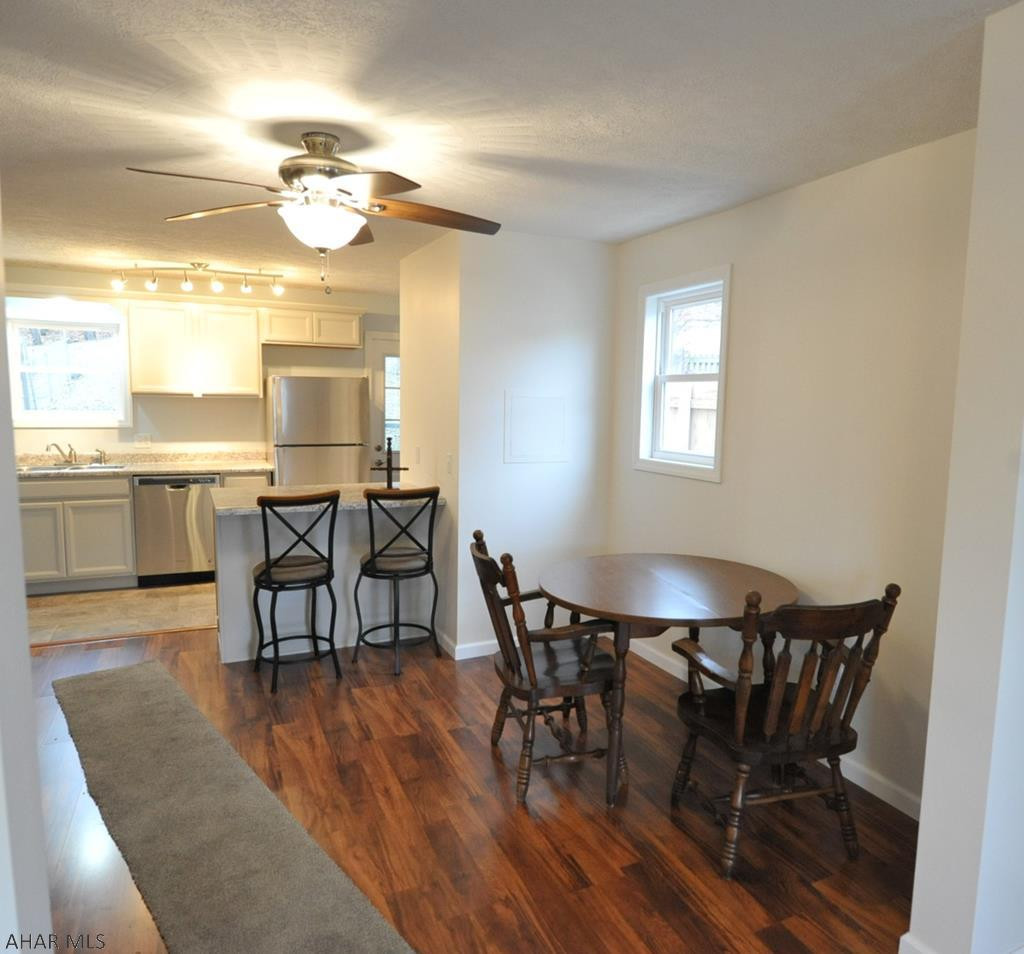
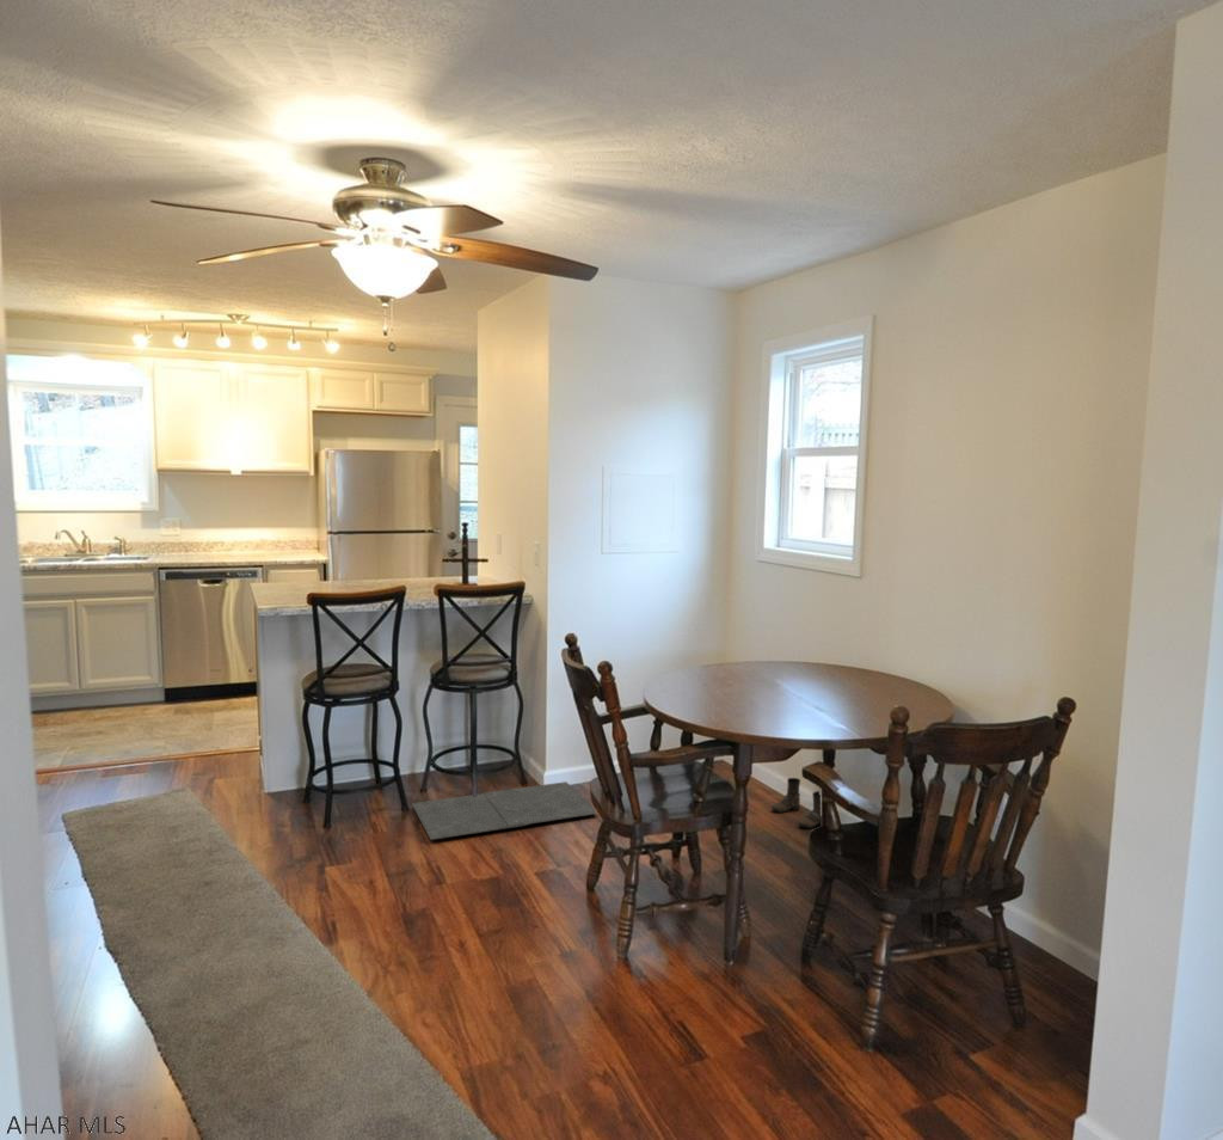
+ boots (798, 802)
+ door mat (504, 809)
